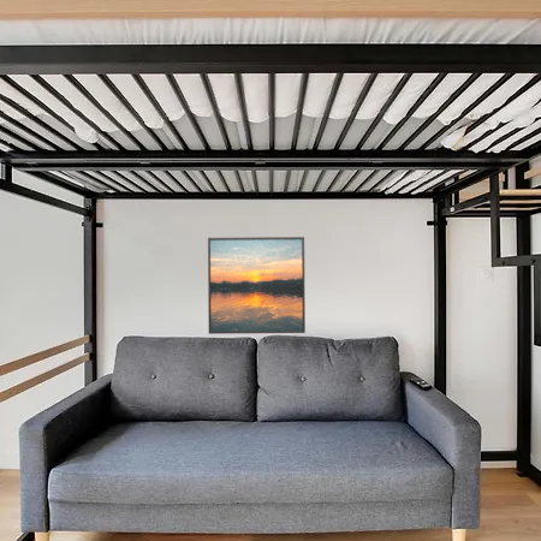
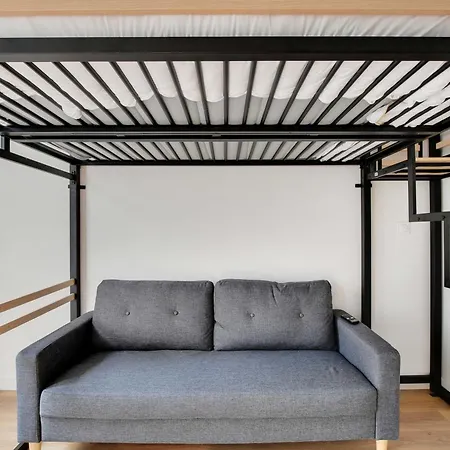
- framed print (256, 285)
